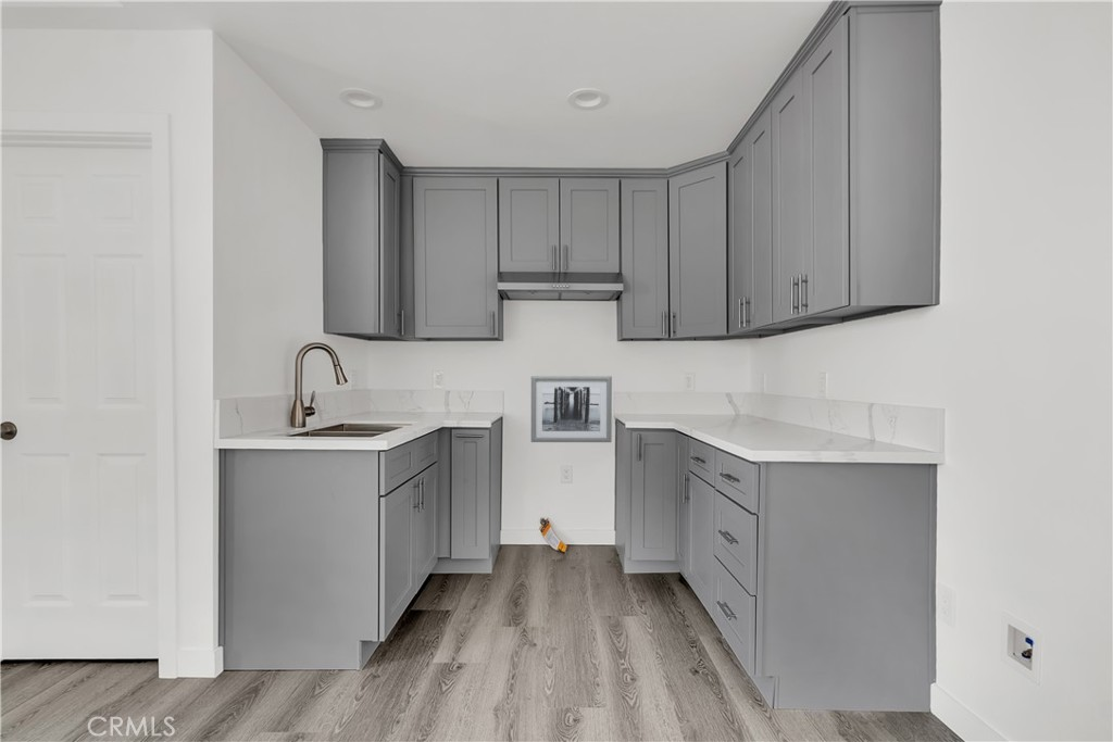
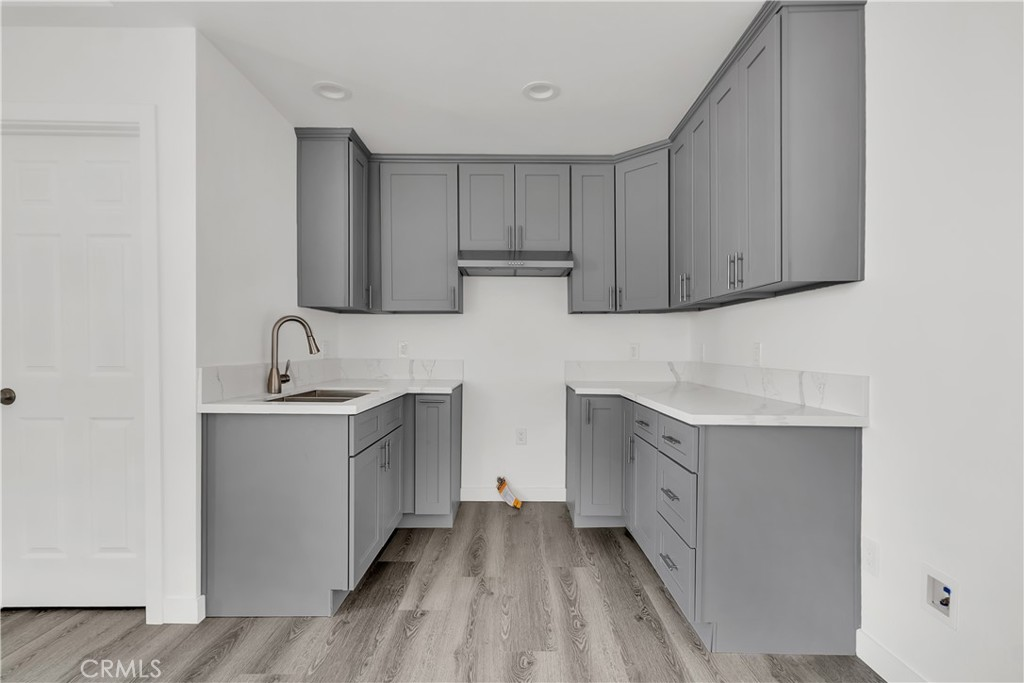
- wall art (571, 408)
